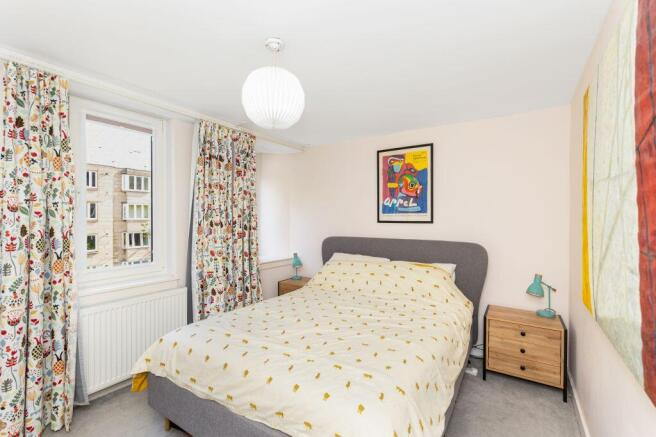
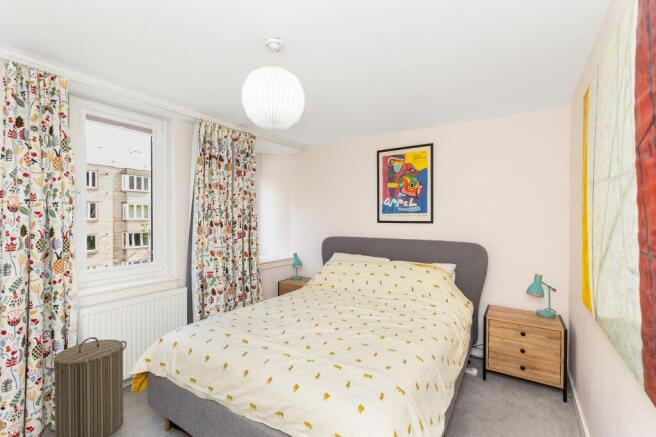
+ laundry hamper (90, 383)
